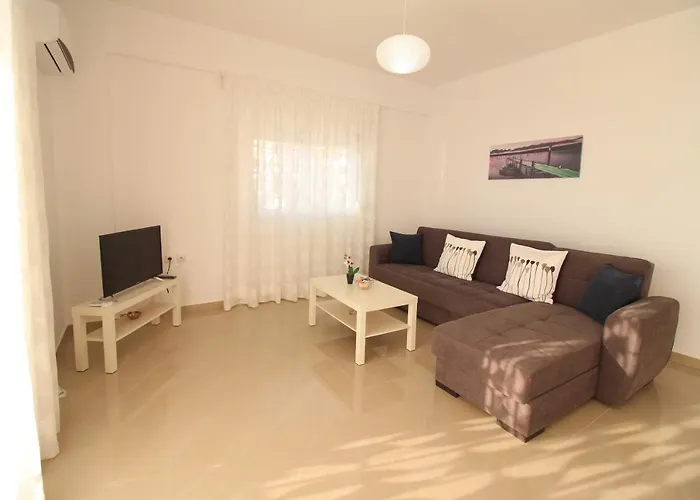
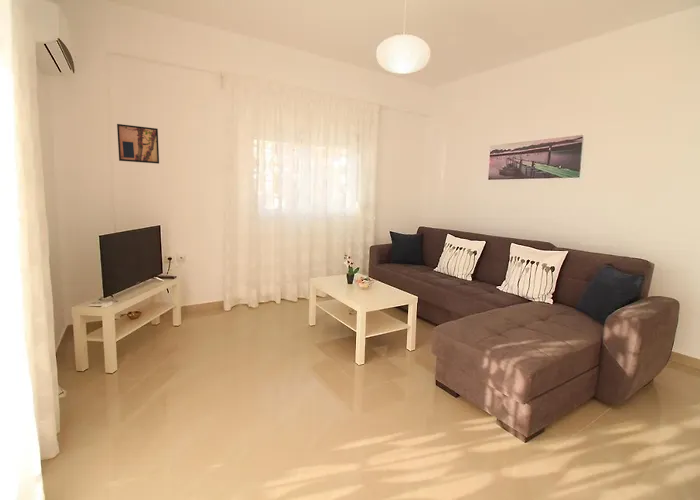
+ wall art (138, 144)
